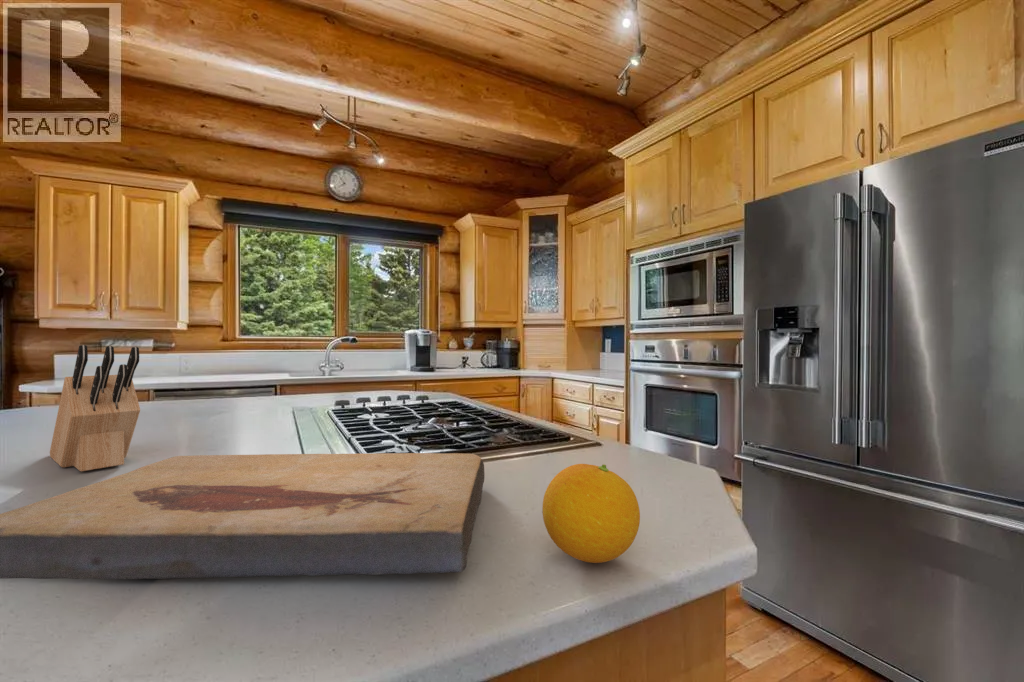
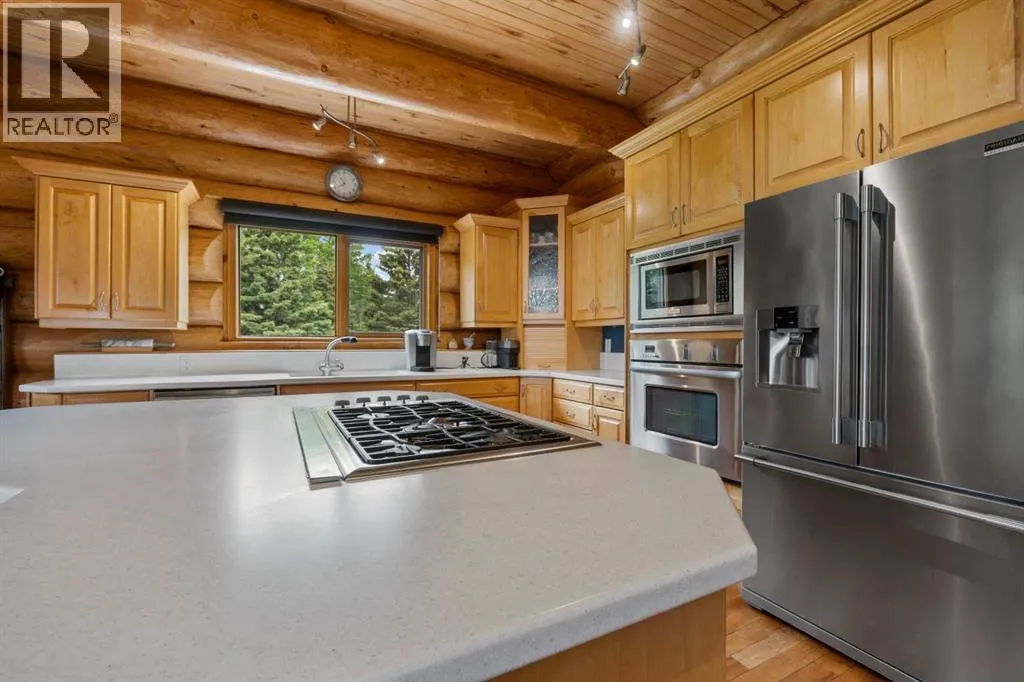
- fruit (590, 511)
- knife block (95, 404)
- fish fossil (282, 499)
